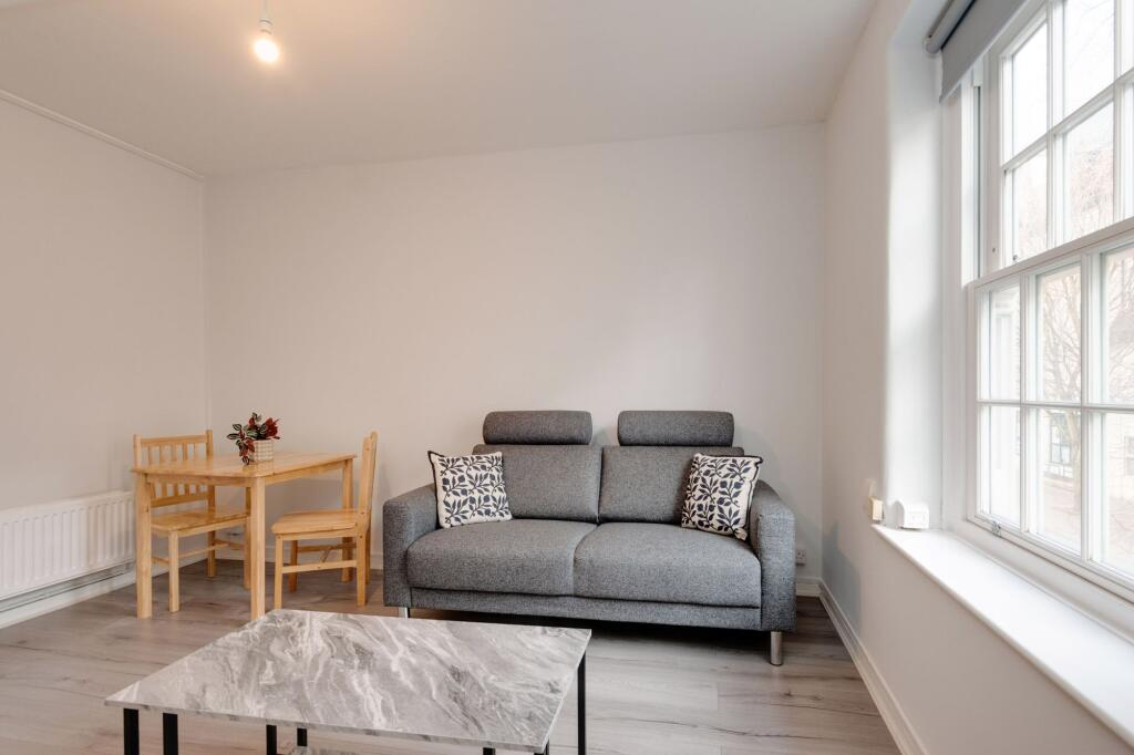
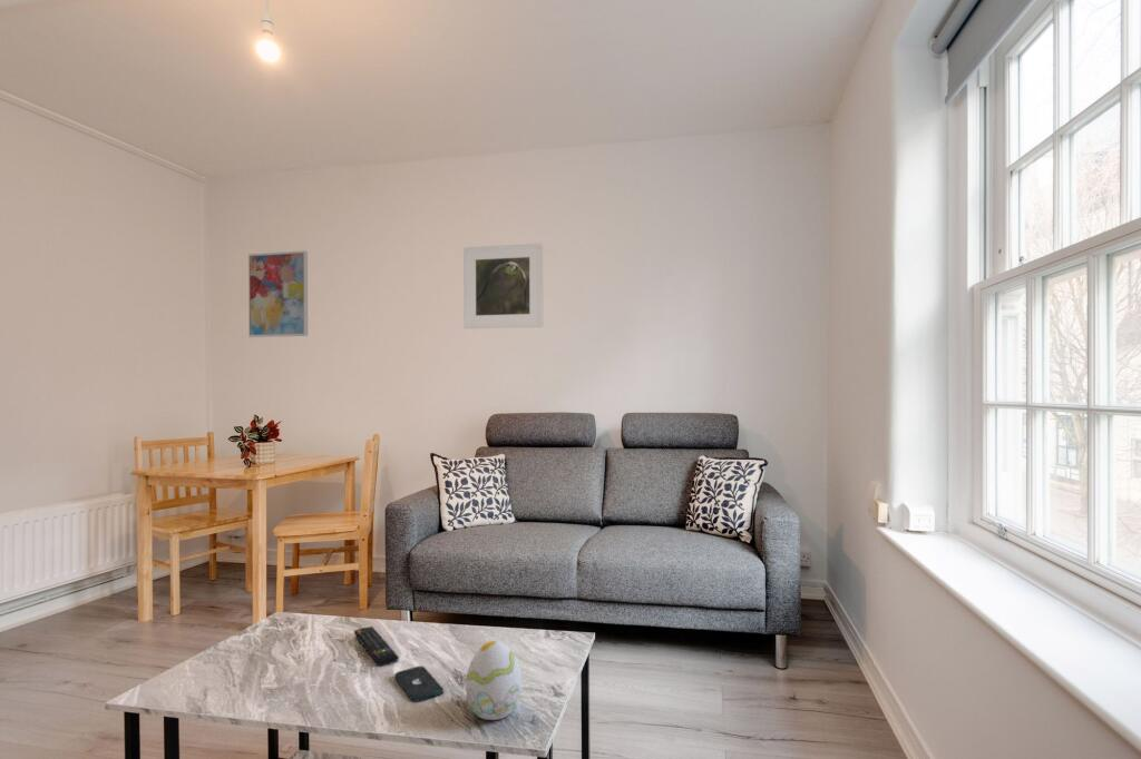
+ wall art (277, 294)
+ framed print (503, 286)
+ remote control (374, 644)
+ smartphone (418, 682)
+ decorative egg (494, 676)
